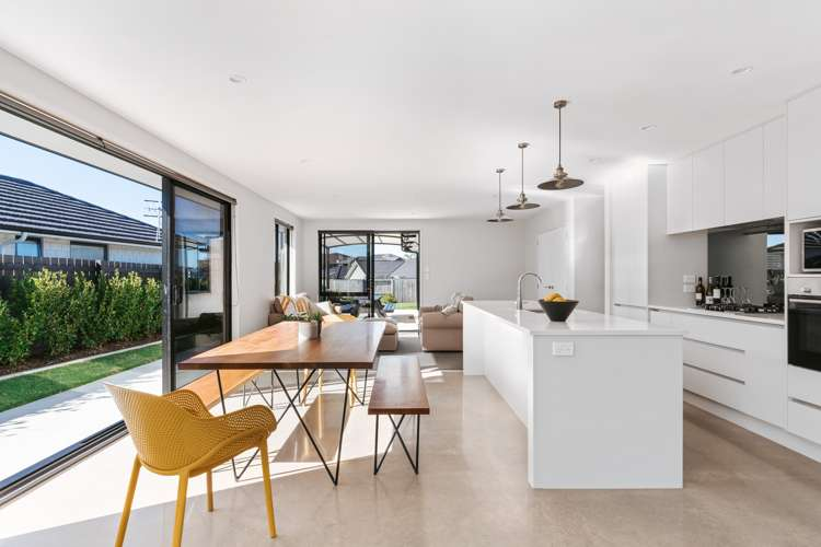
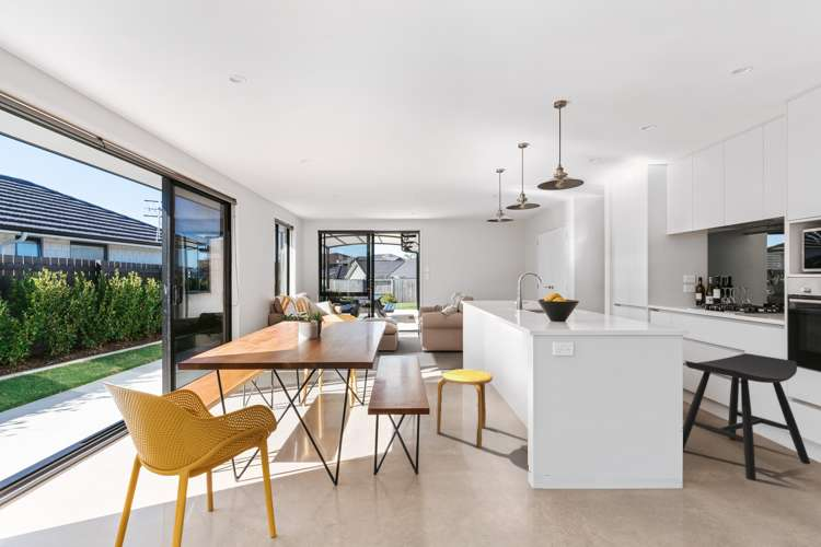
+ stool (741, 407)
+ stool (477, 405)
